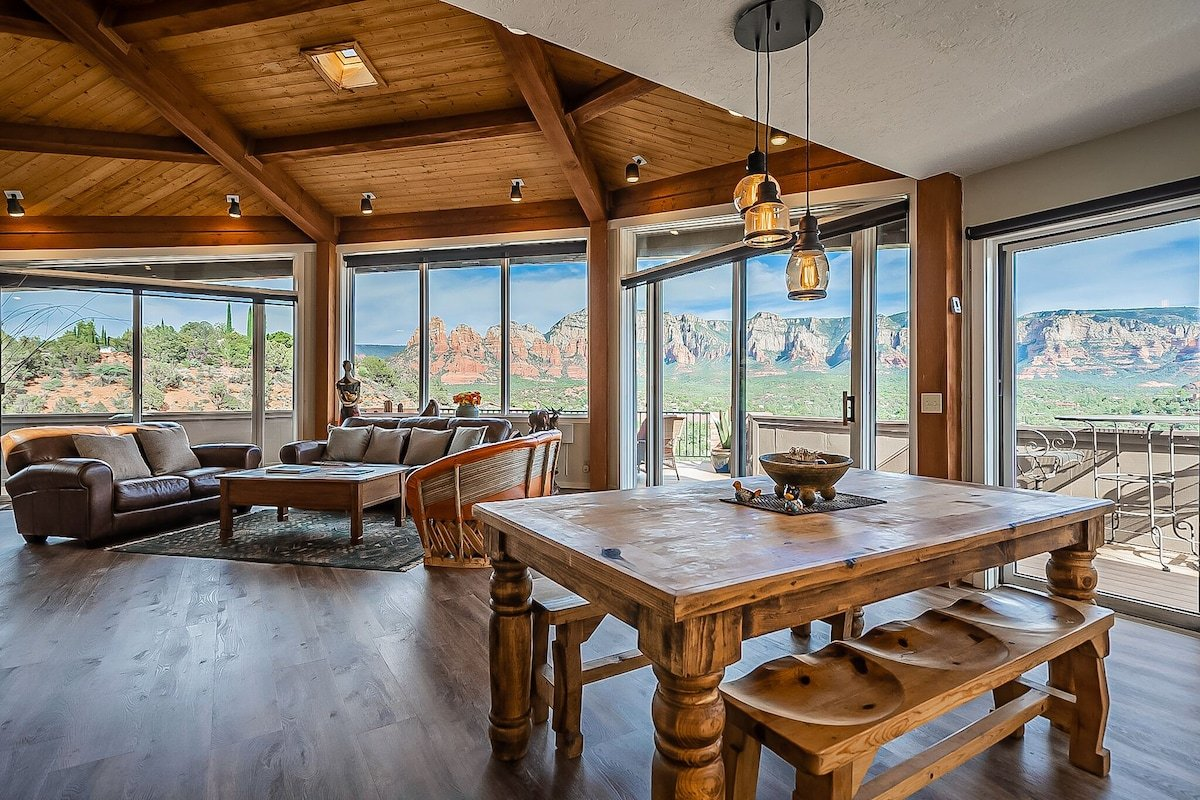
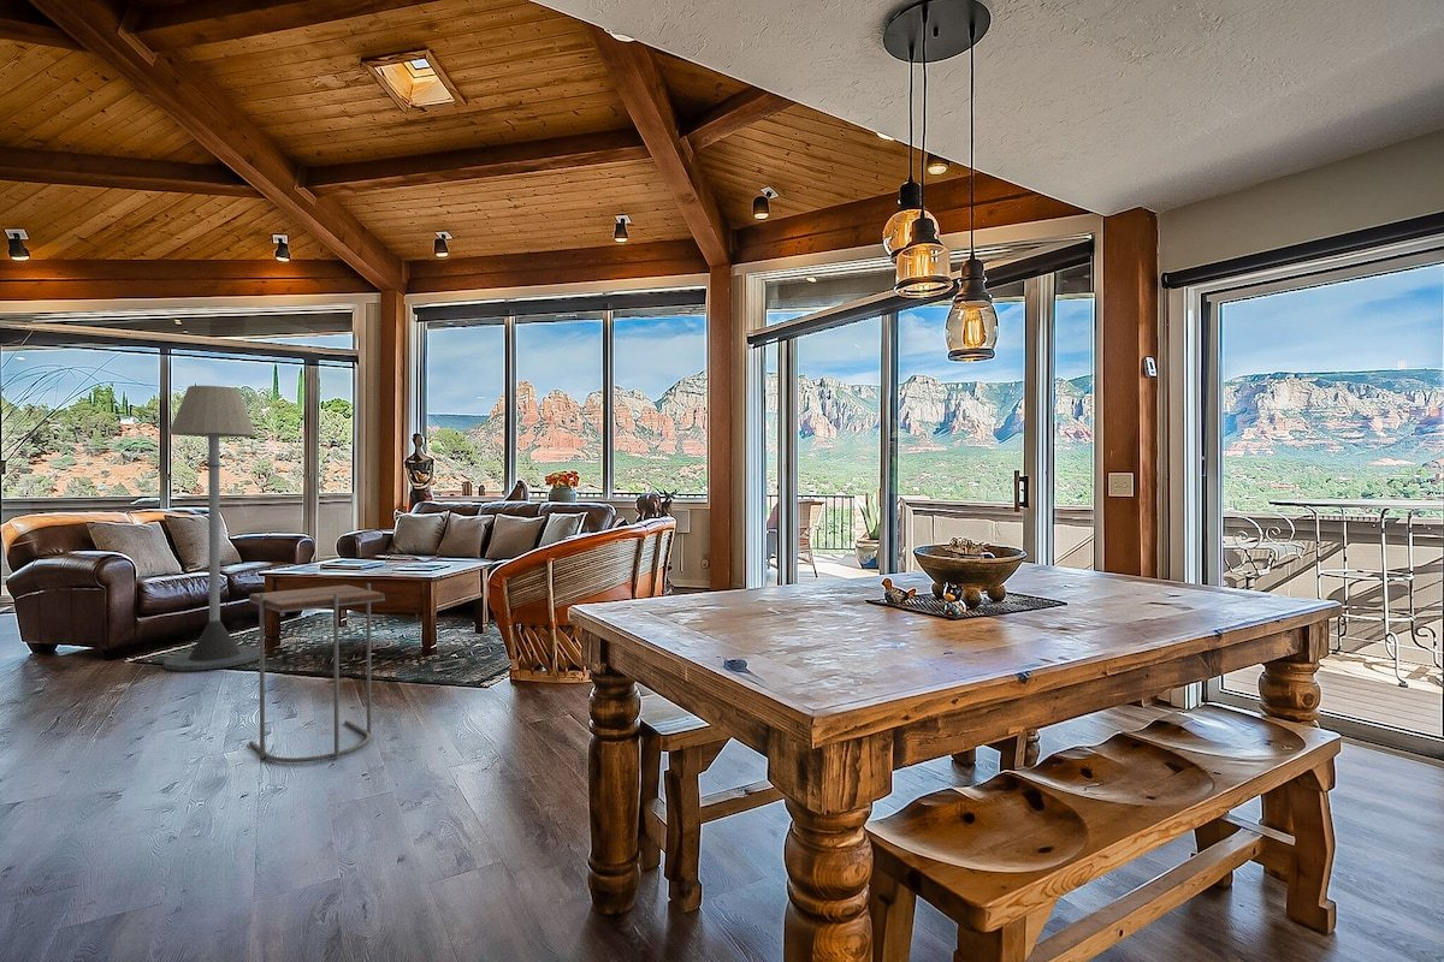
+ side table (335, 666)
+ floor lamp (214, 524)
